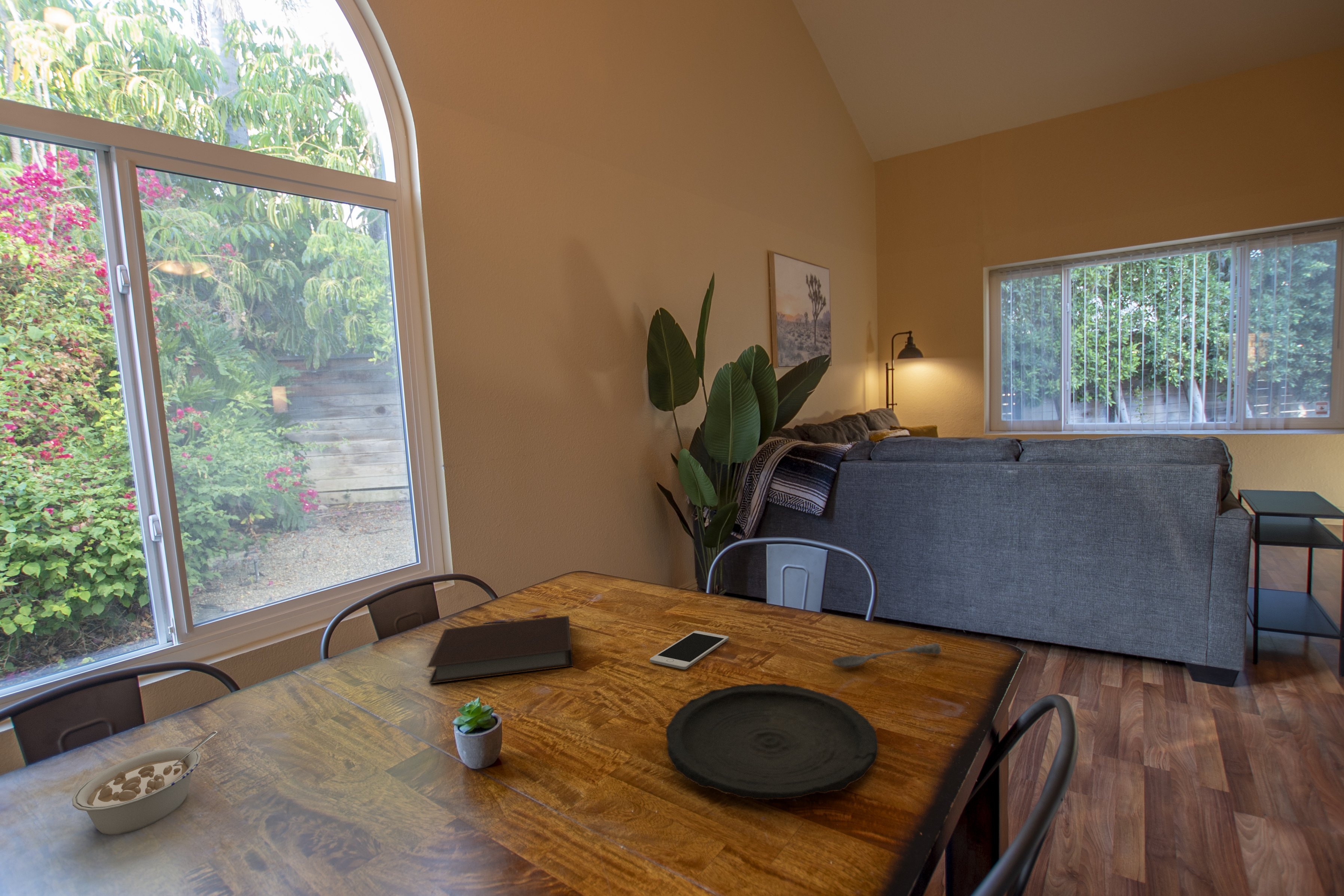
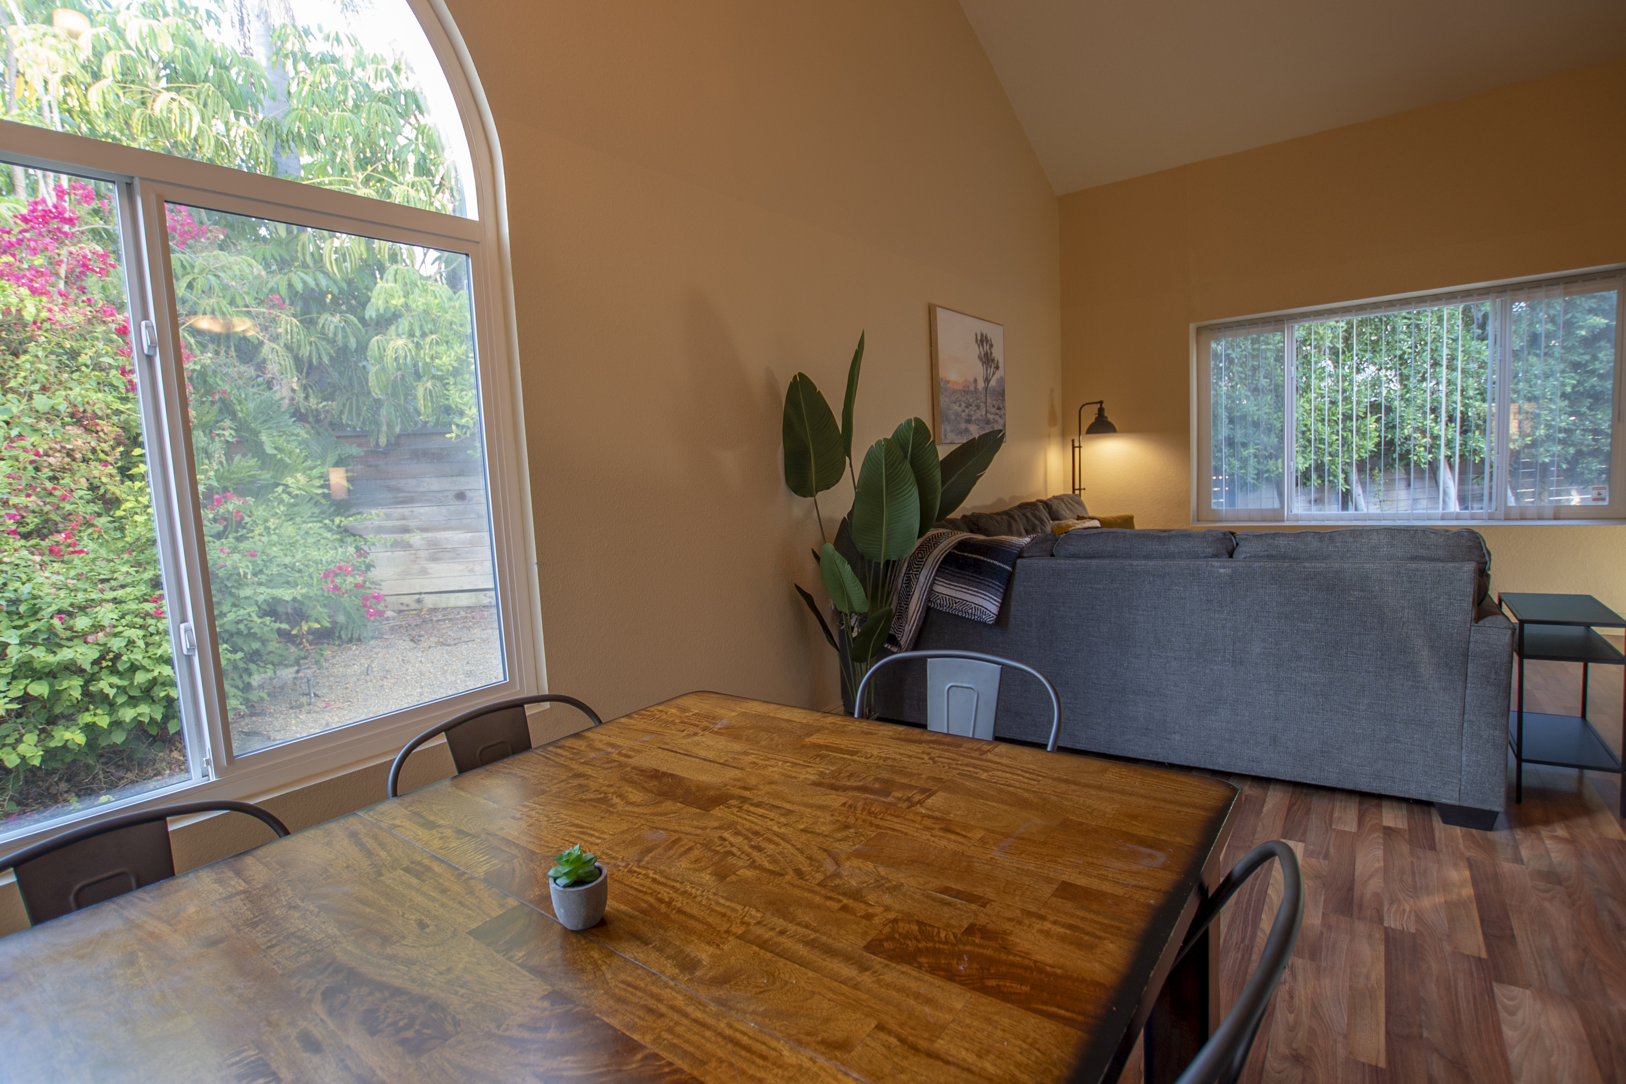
- pen (515, 619)
- cell phone (691, 649)
- plate (768, 737)
- soupspoon (886, 654)
- legume (144, 788)
- notebook (505, 645)
